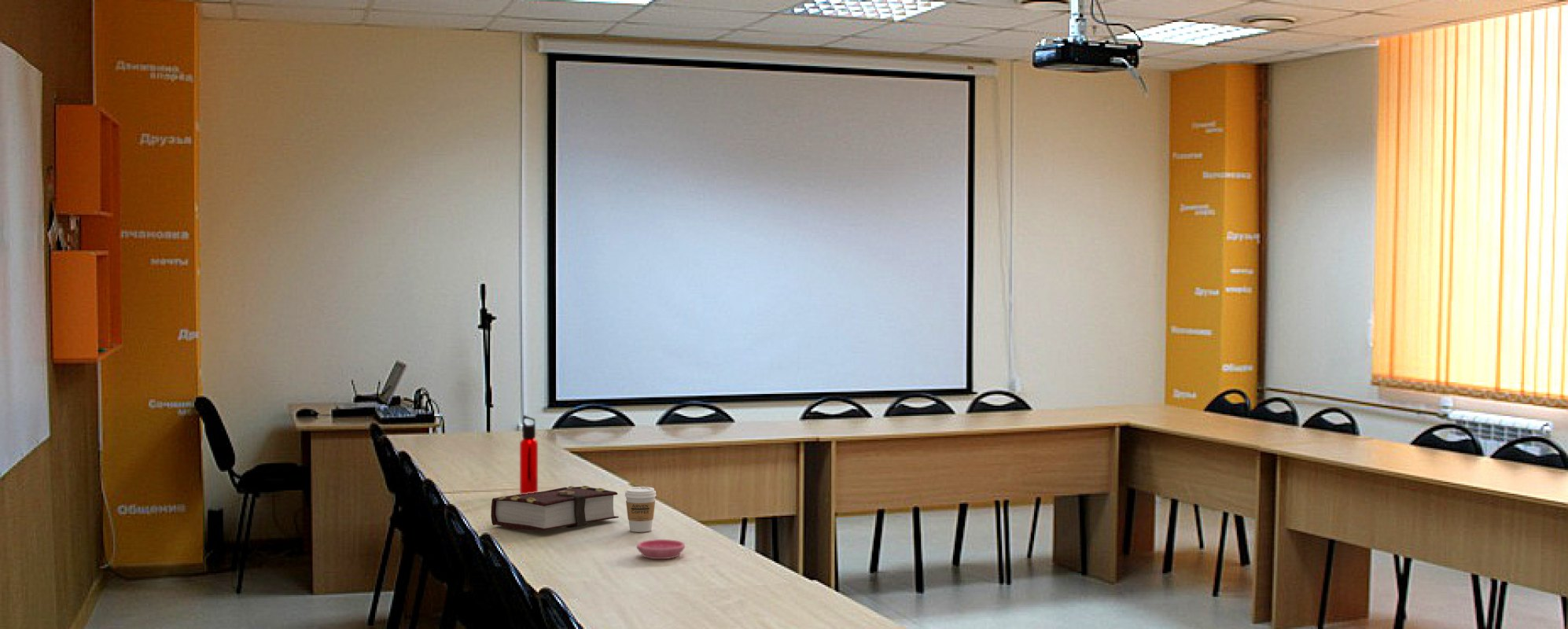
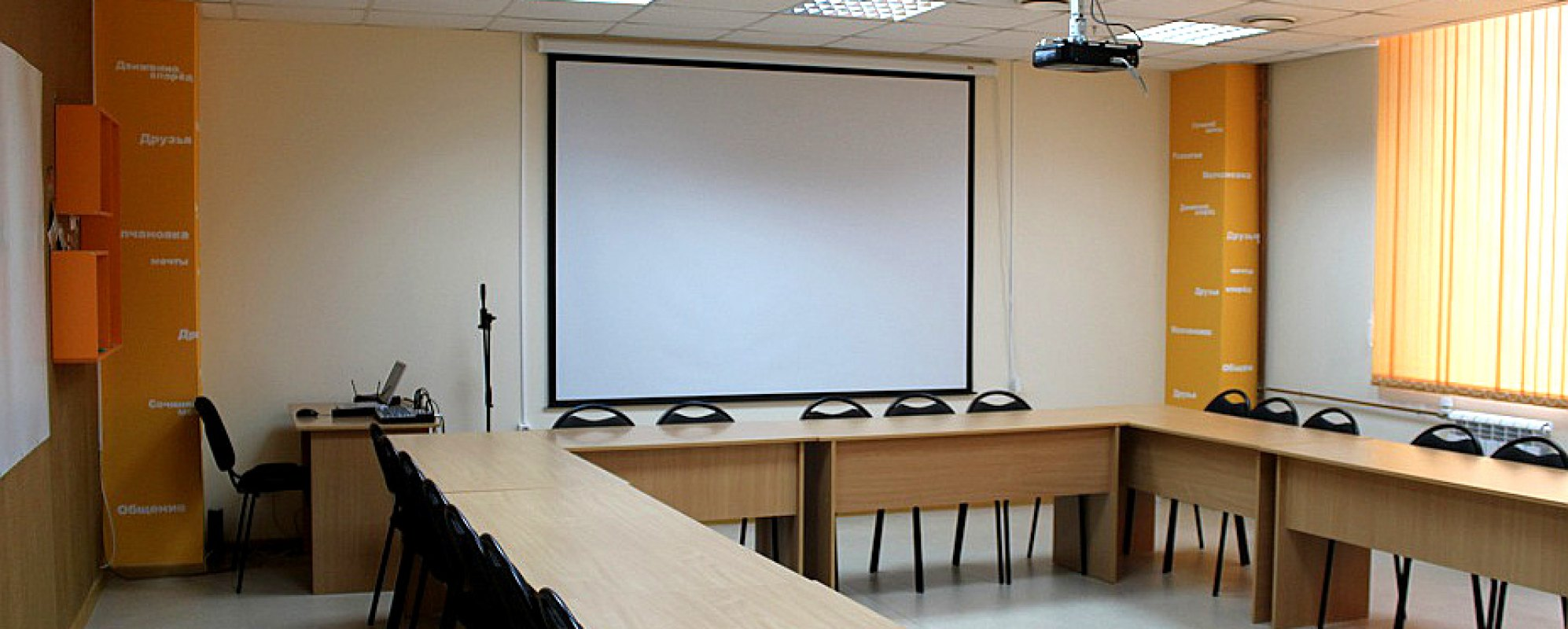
- water bottle (528, 454)
- book (554, 506)
- saucer (661, 550)
- coffee cup (640, 509)
